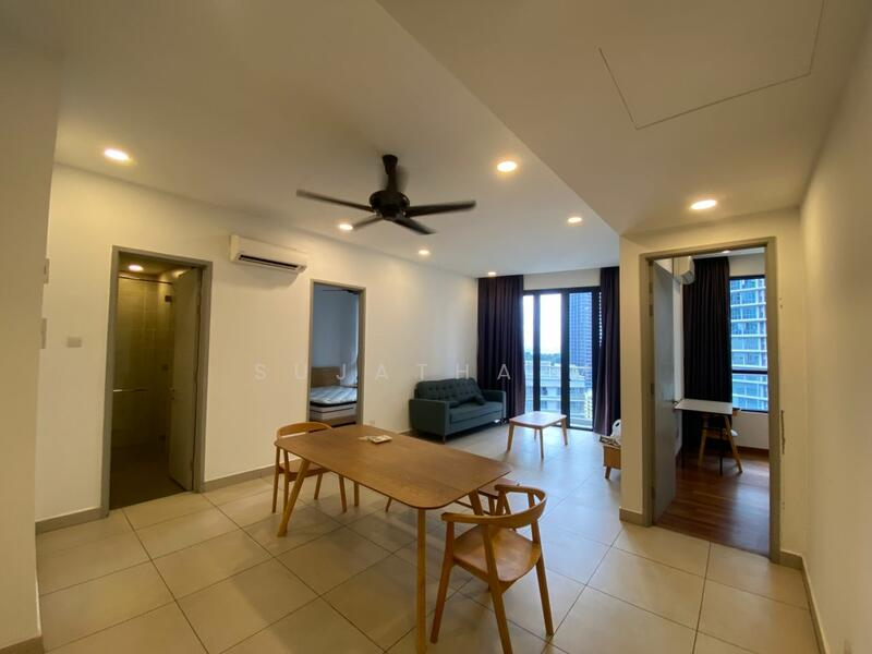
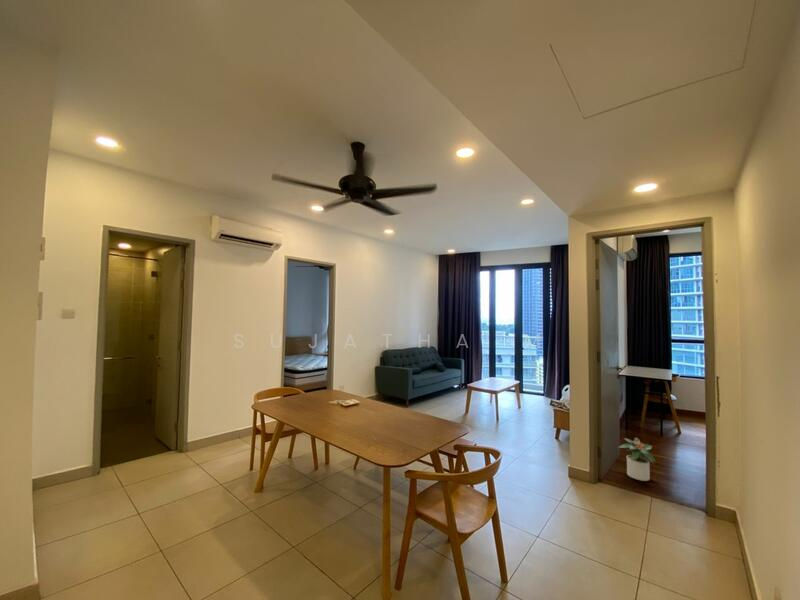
+ potted plant (638, 459)
